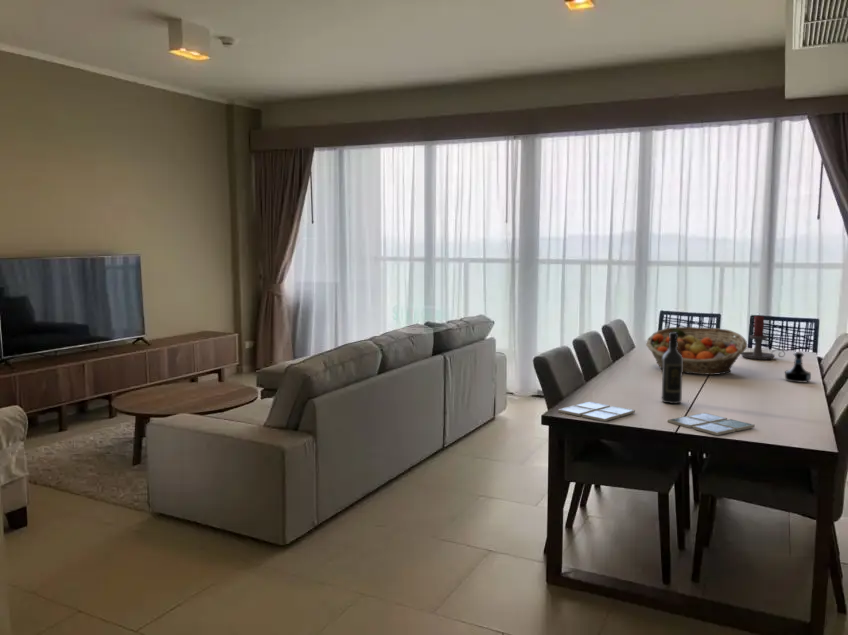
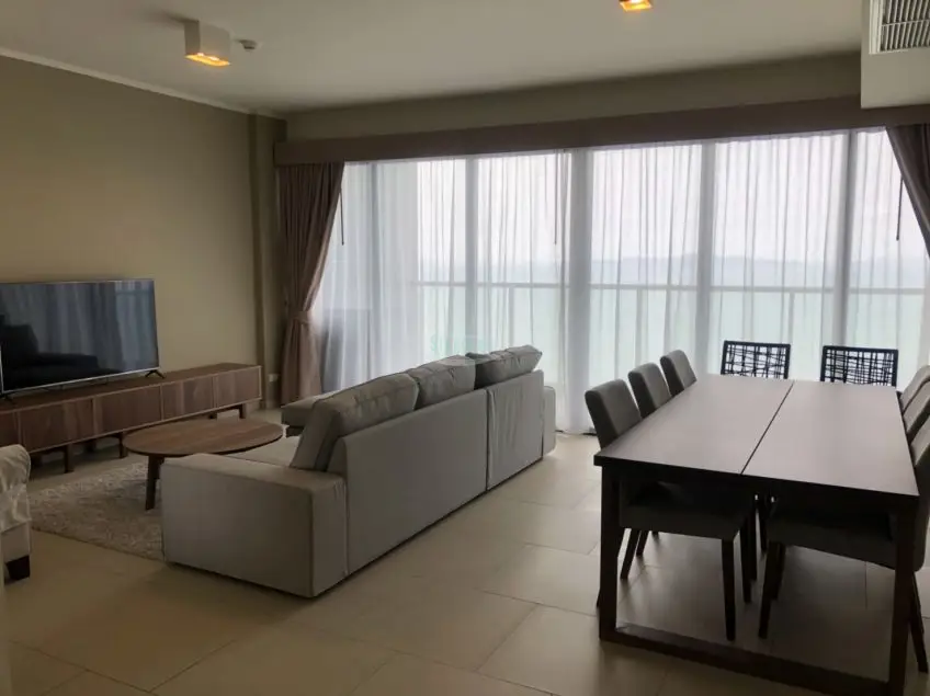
- fruit basket (695, 350)
- wine bottle (672, 367)
- drink coaster (596, 410)
- candle holder (763, 336)
- tequila bottle (798, 366)
- drink coaster (710, 423)
